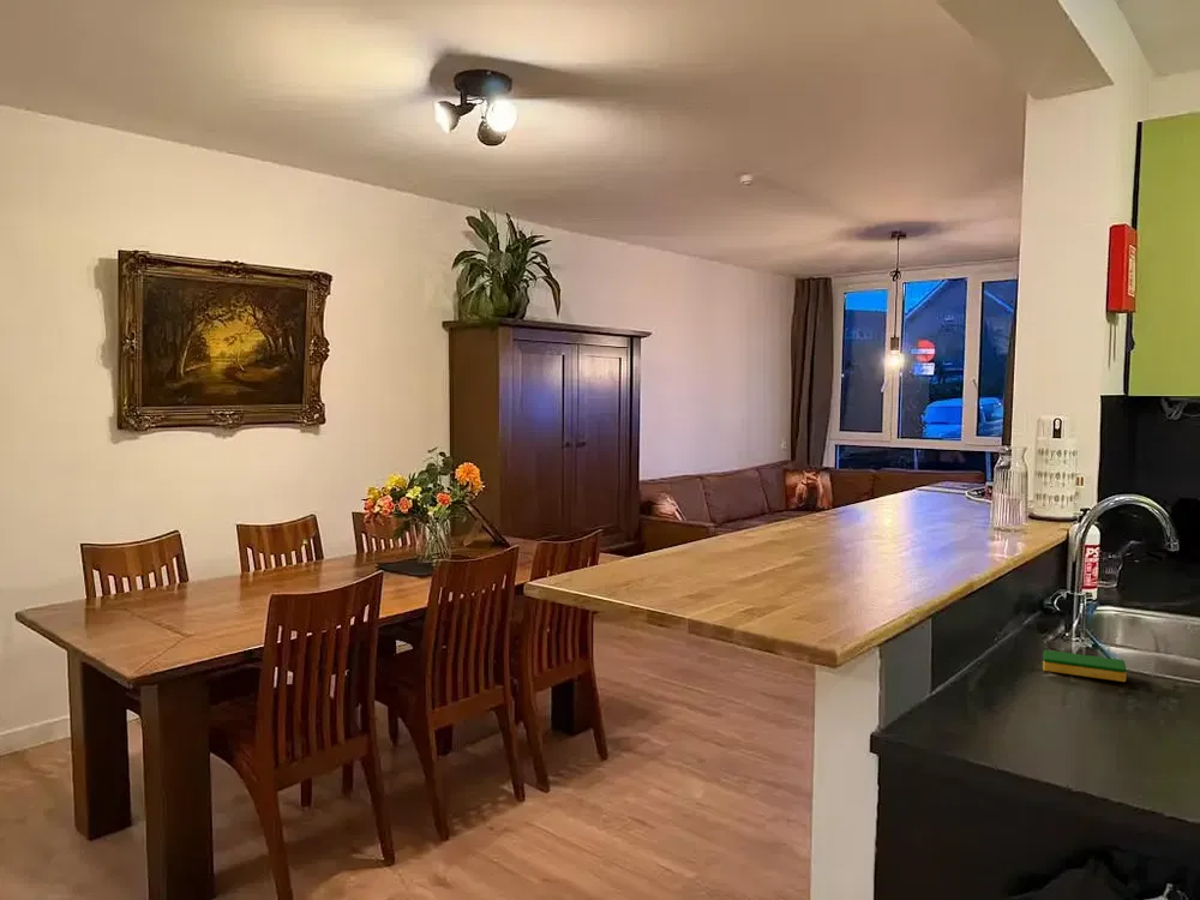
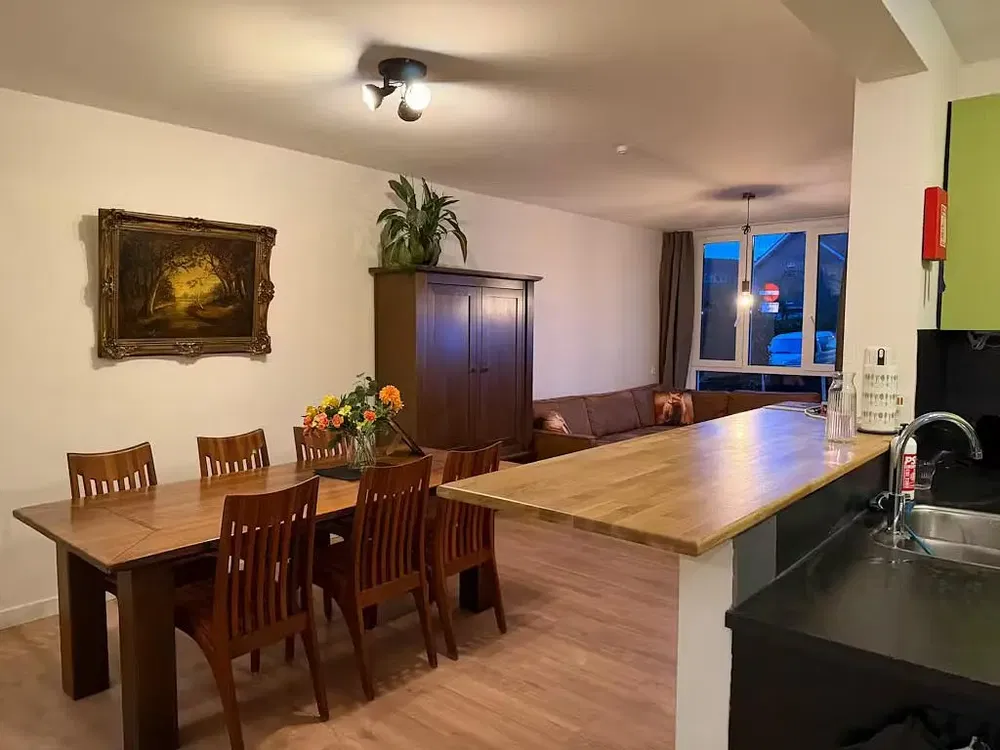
- dish sponge (1082, 665)
